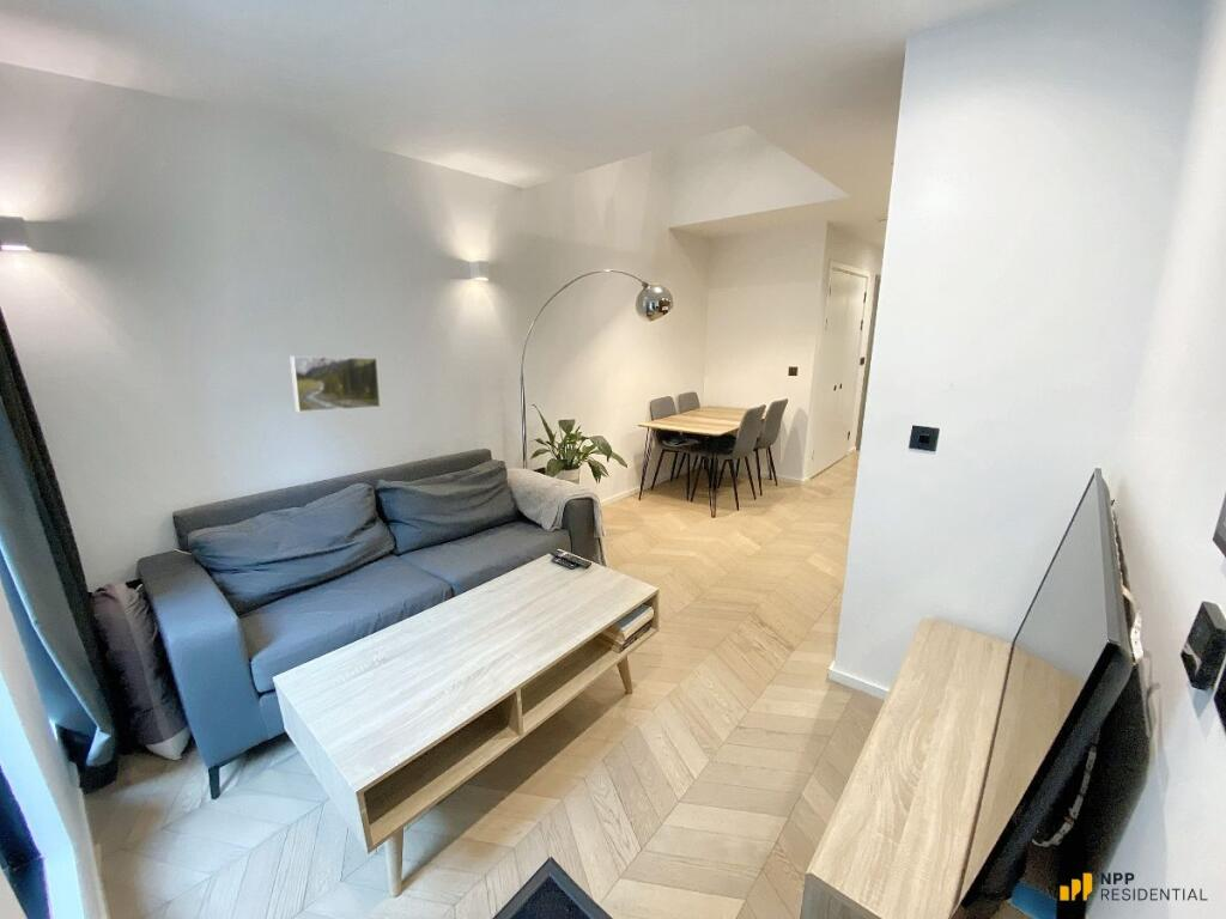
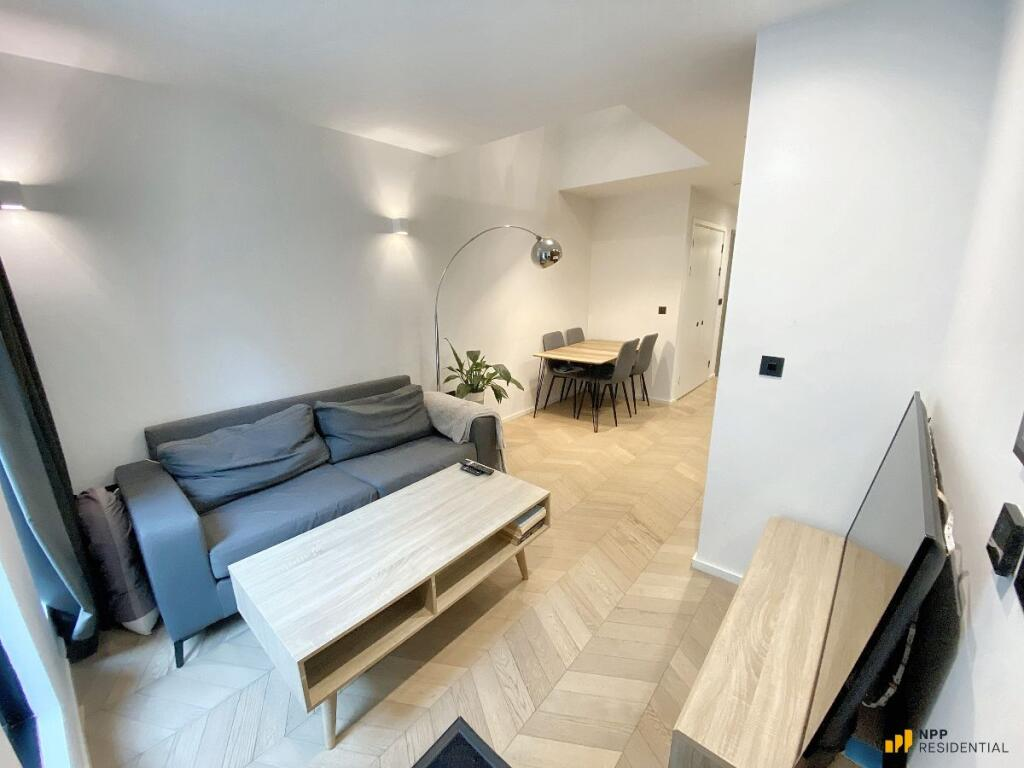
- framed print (338, 383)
